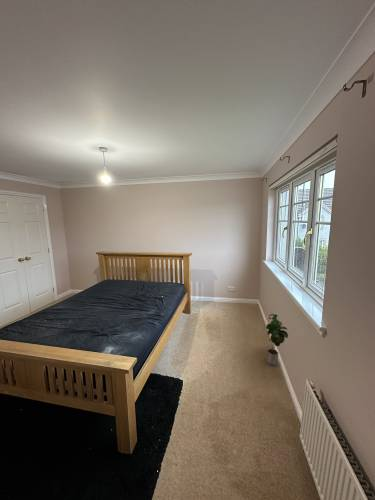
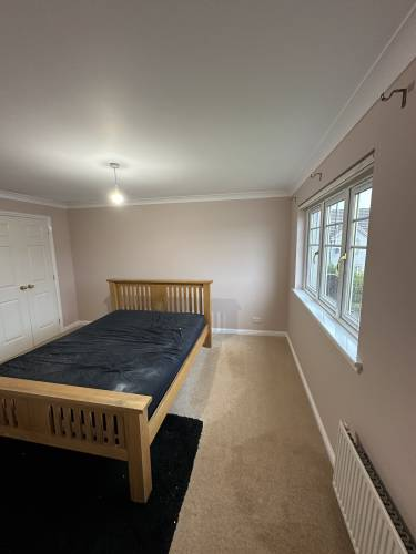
- potted plant (274, 340)
